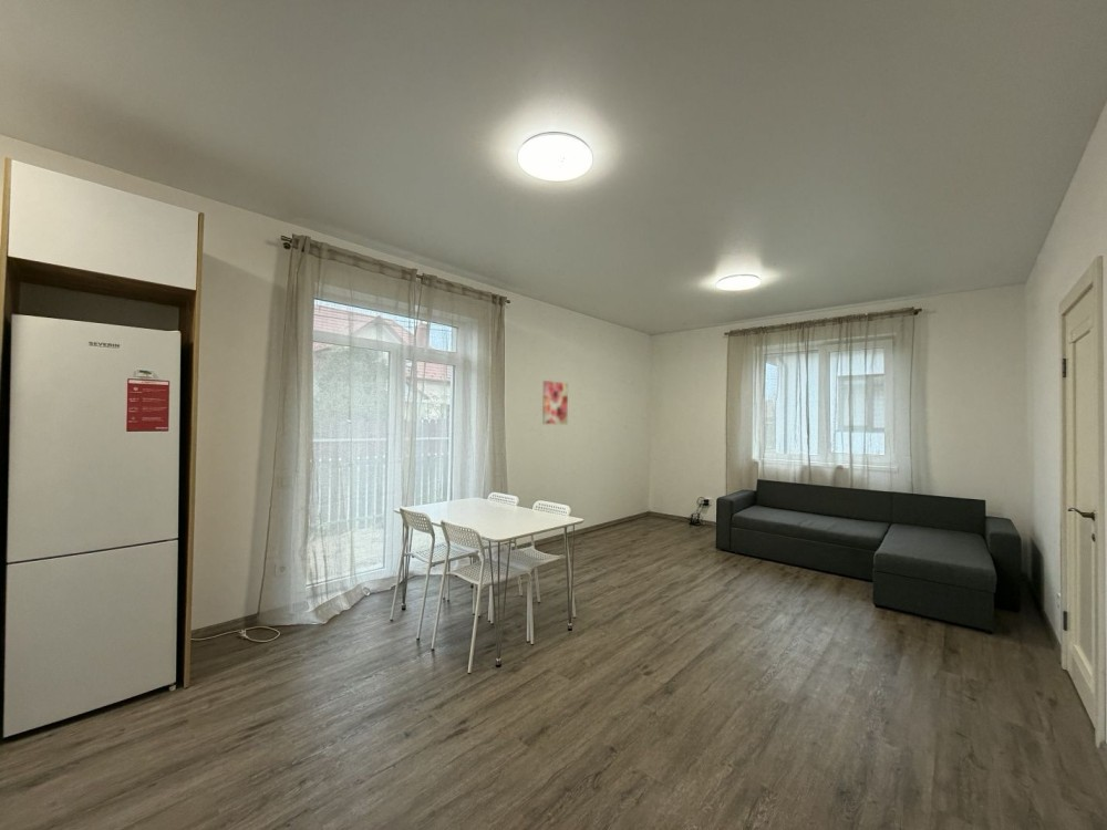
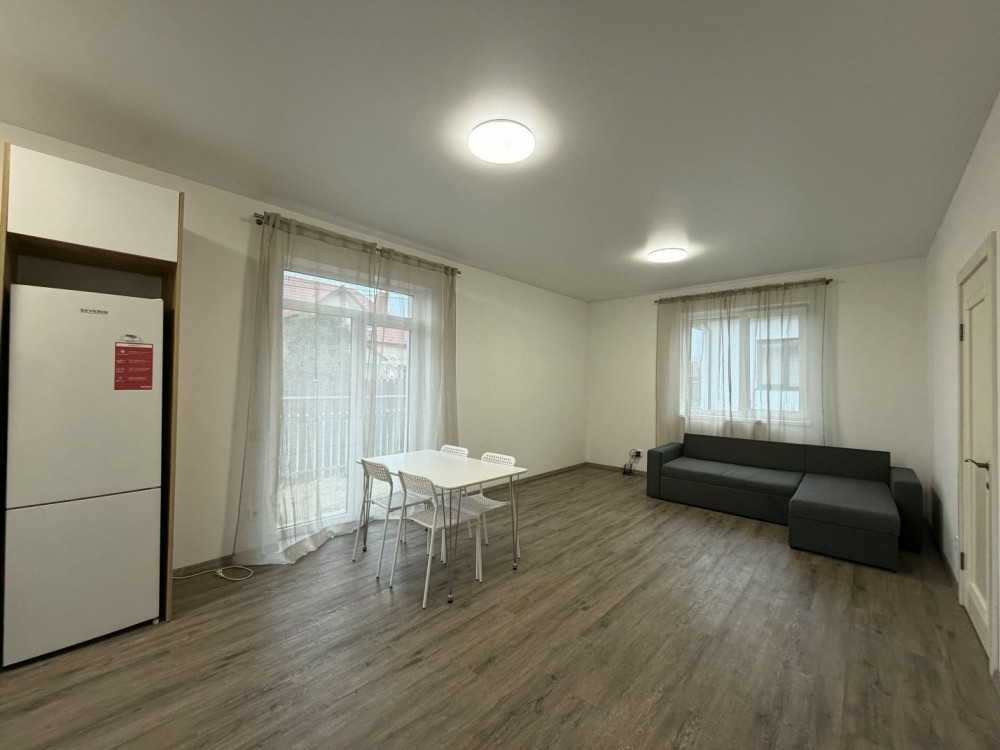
- wall art (555, 403)
